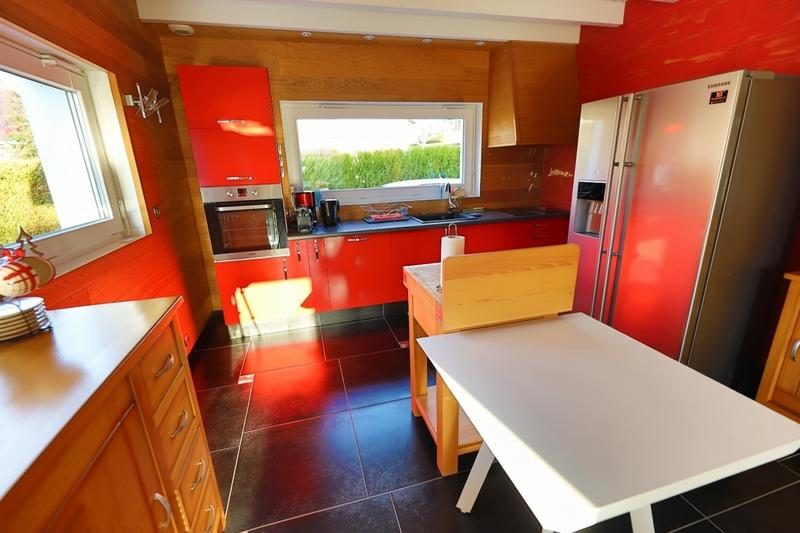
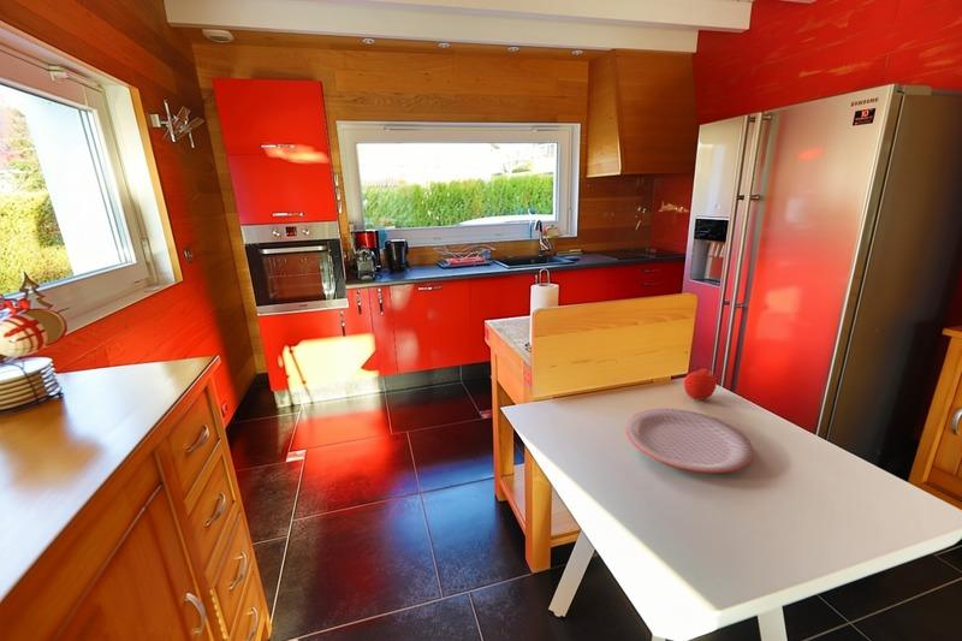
+ plate (685, 439)
+ fruit (700, 382)
